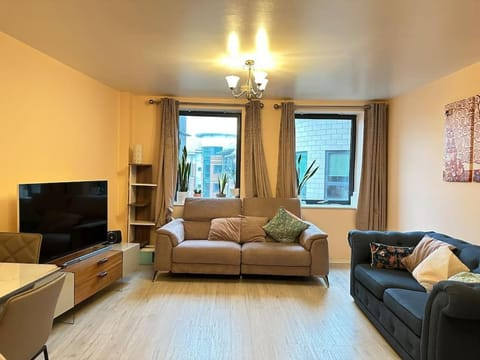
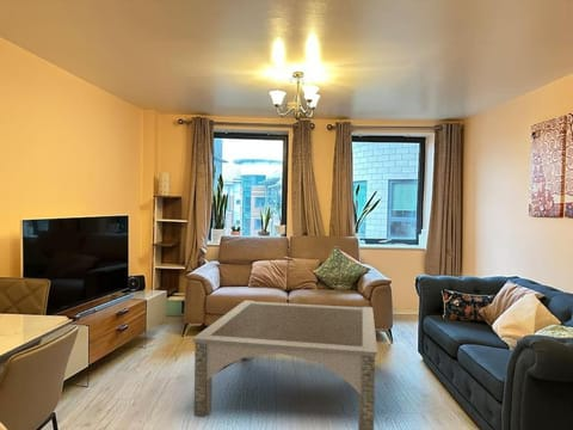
+ coffee table (295, 352)
